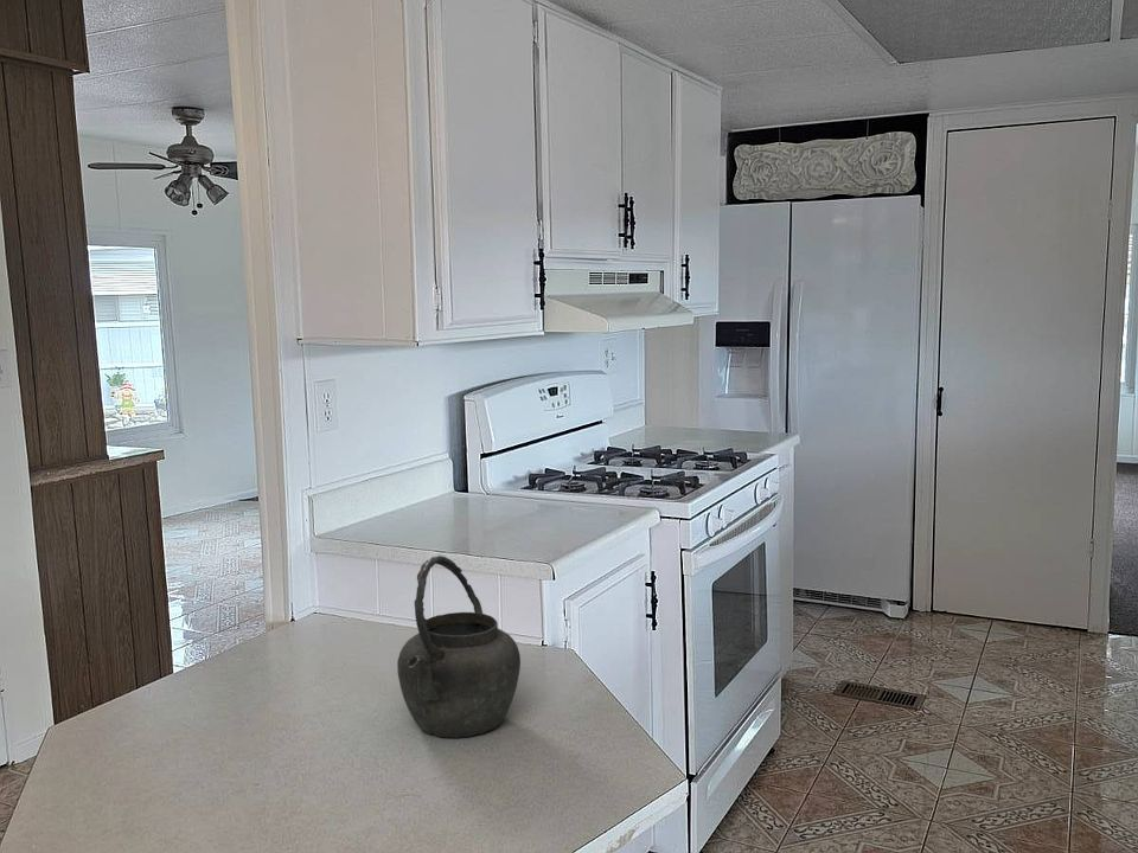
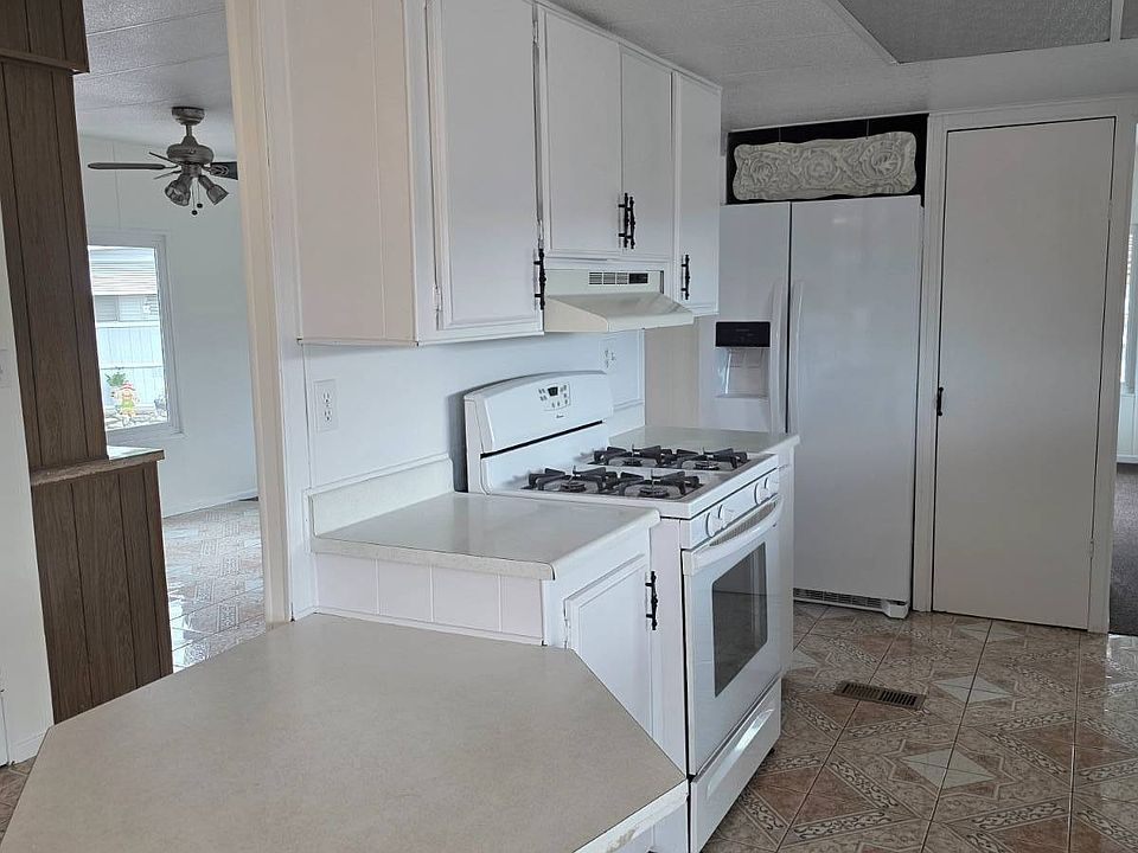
- kettle (446, 646)
